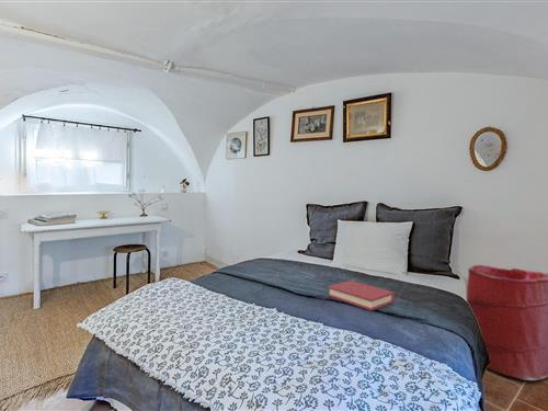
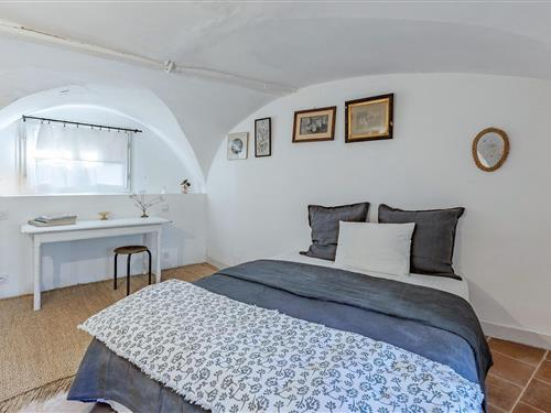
- hardback book (359, 294)
- laundry hamper (506, 313)
